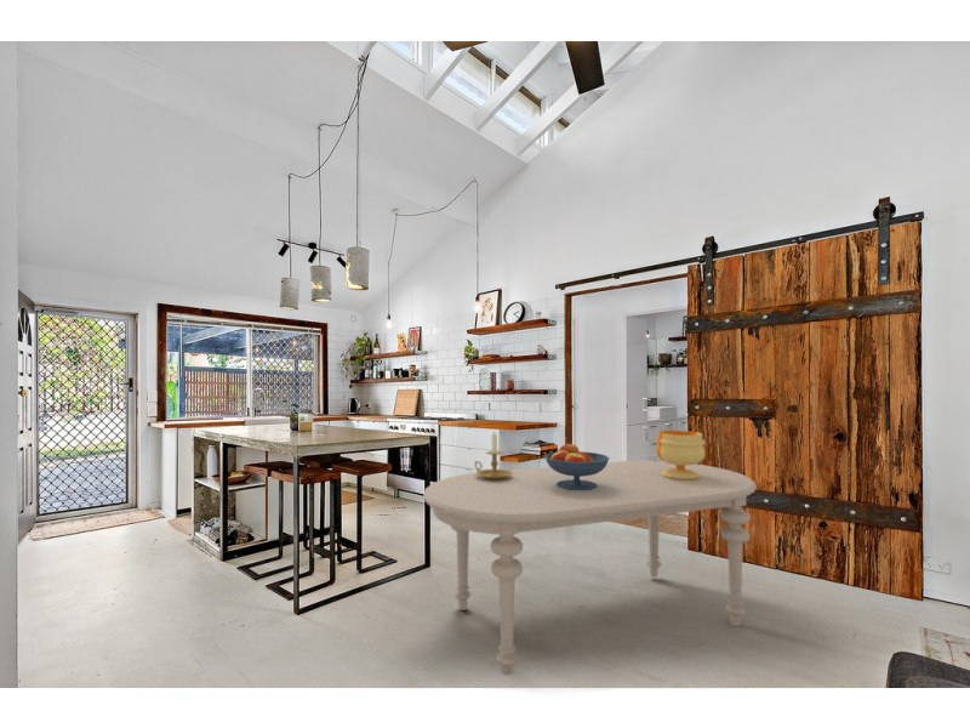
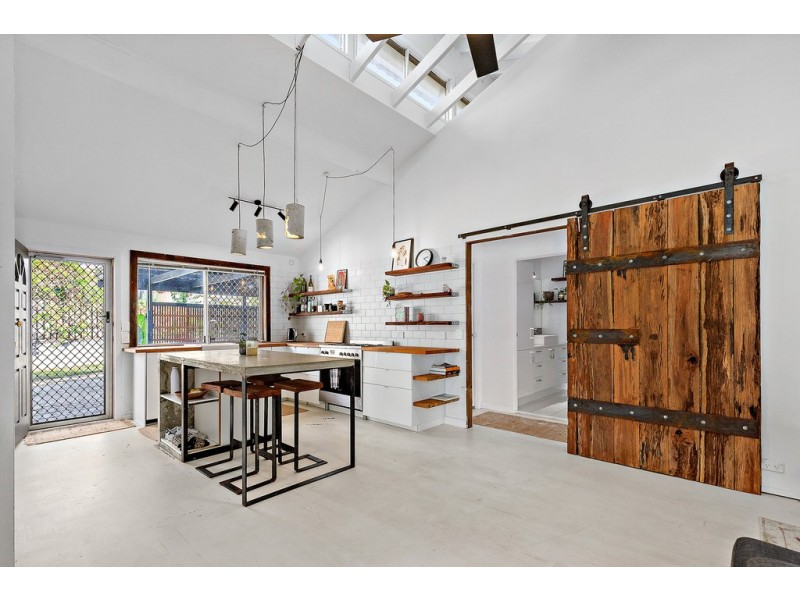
- fruit bowl (576, 465)
- footed bowl (680, 454)
- dining table (590, 523)
- candle holder (493, 454)
